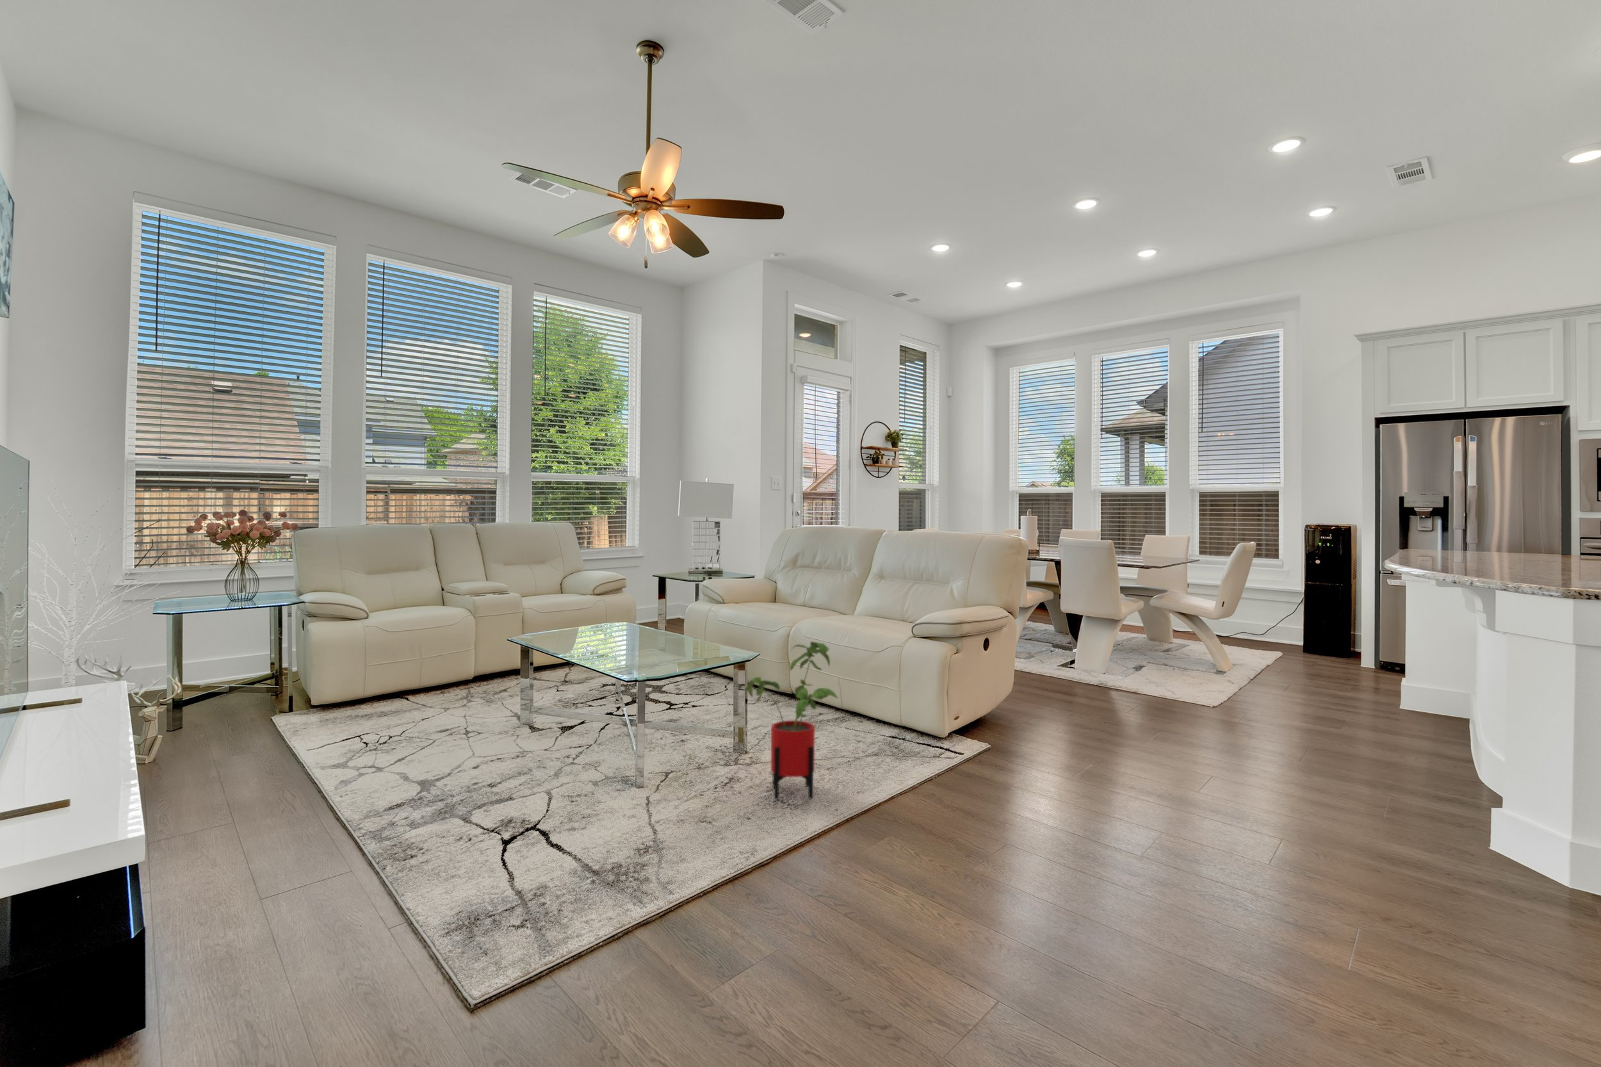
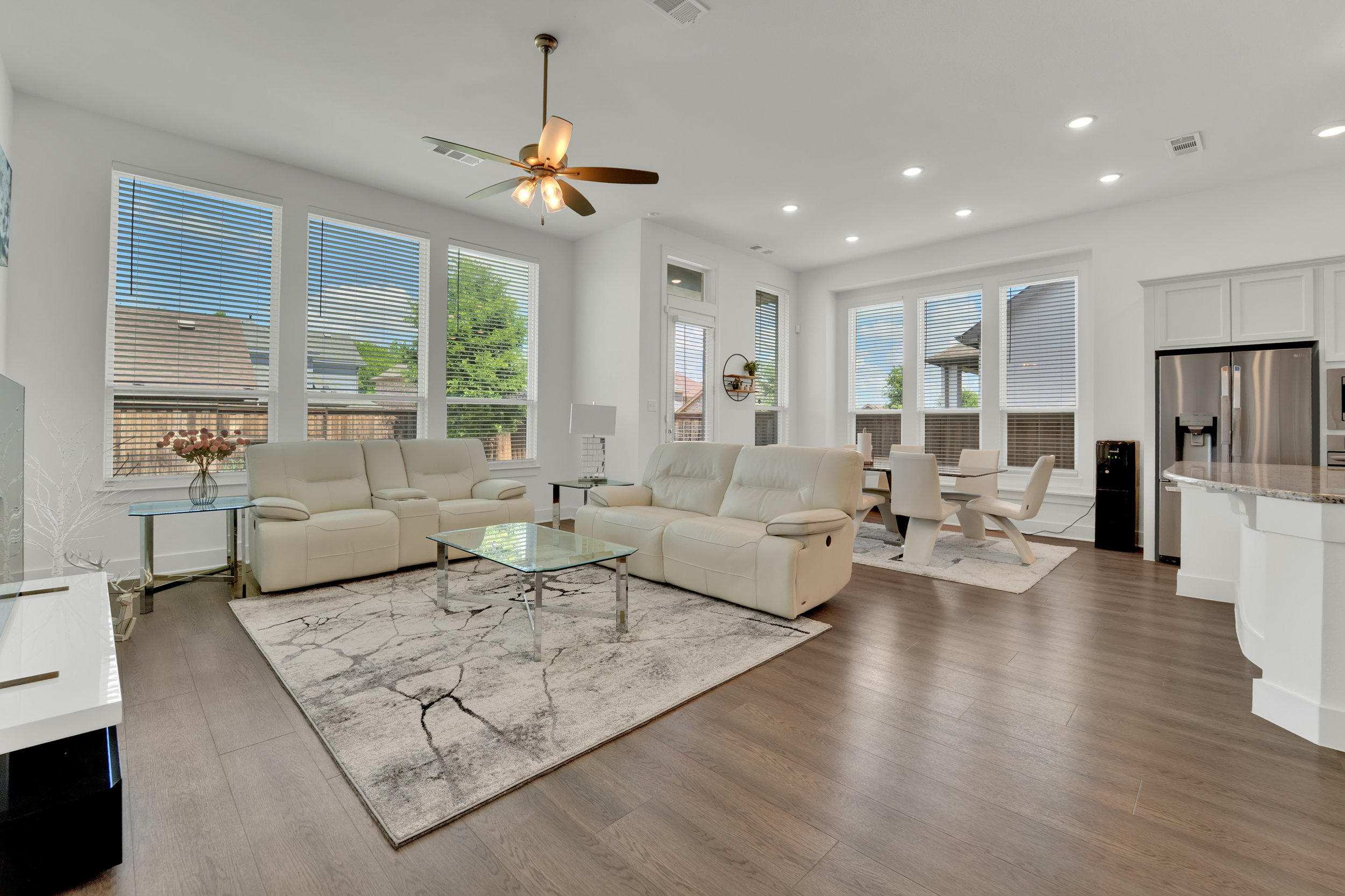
- house plant (799, 717)
